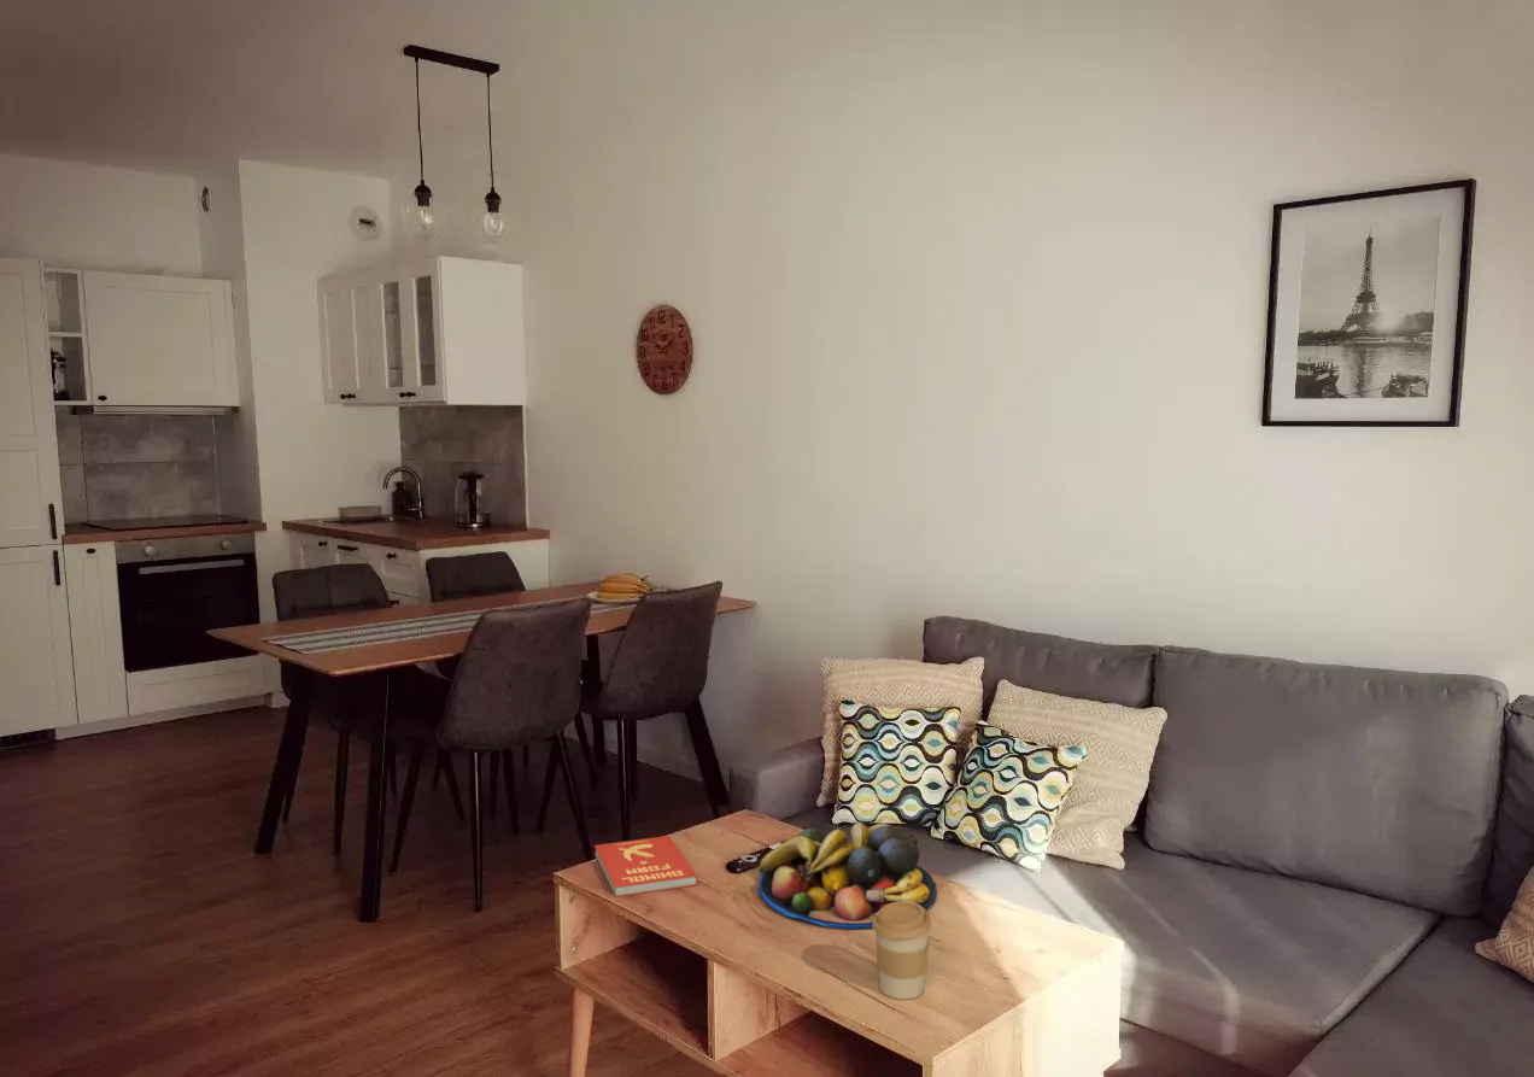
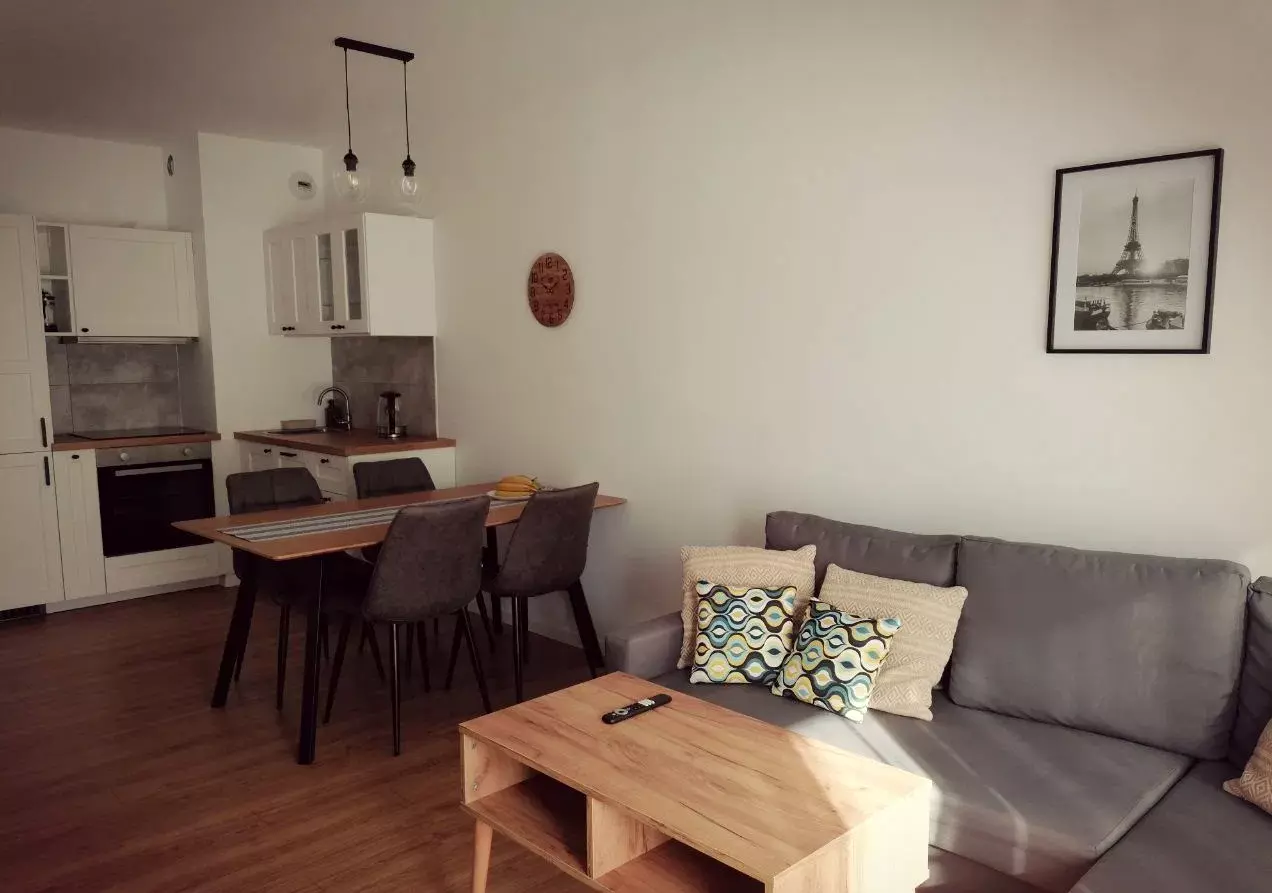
- book (644, 864)
- coffee cup (901, 948)
- fruit bowl (845, 857)
